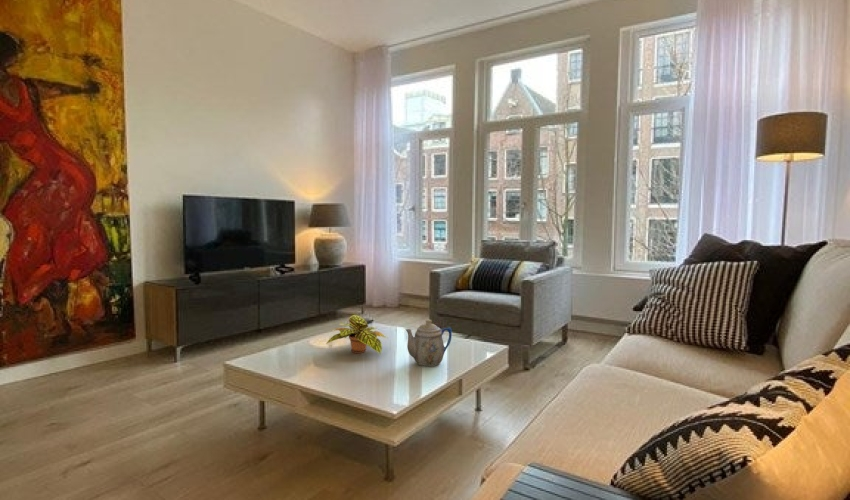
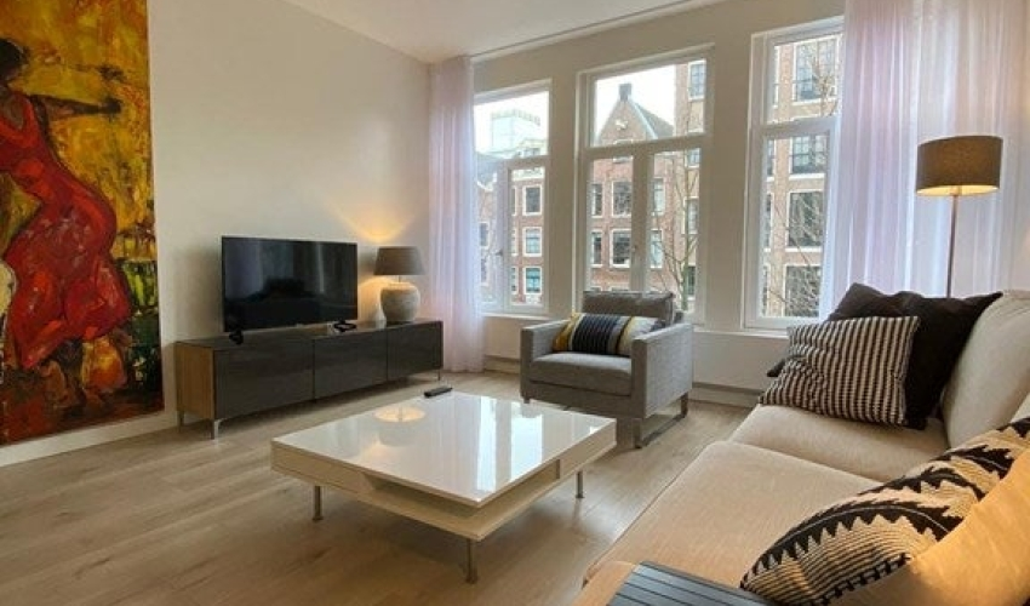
- teapot (428, 341)
- plant (361, 335)
